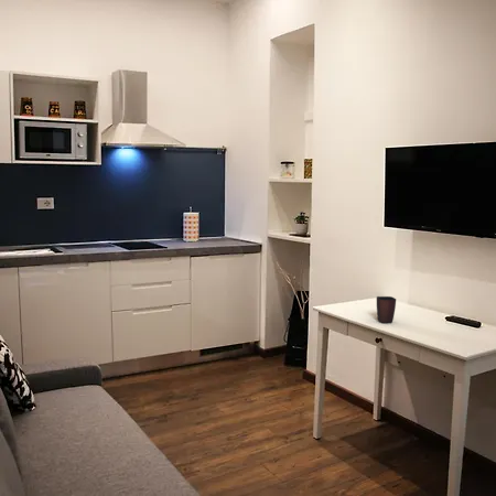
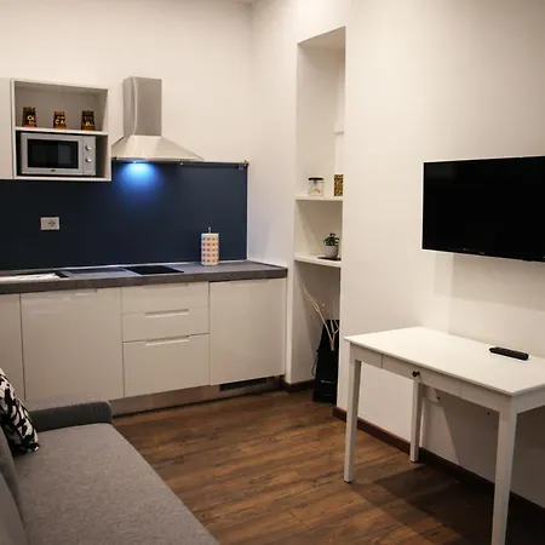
- mug (384, 309)
